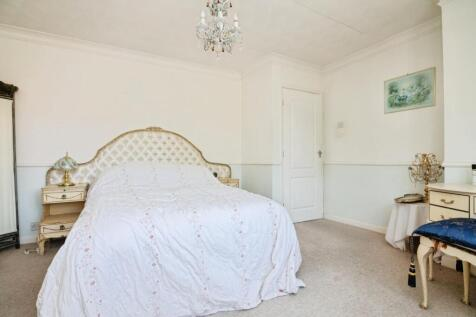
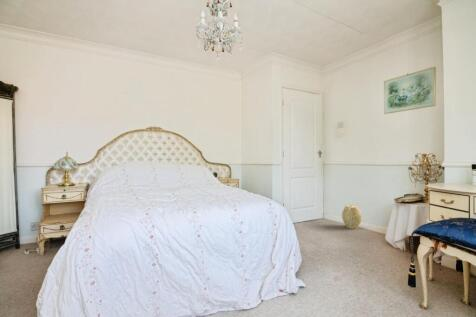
+ woven basket (351, 216)
